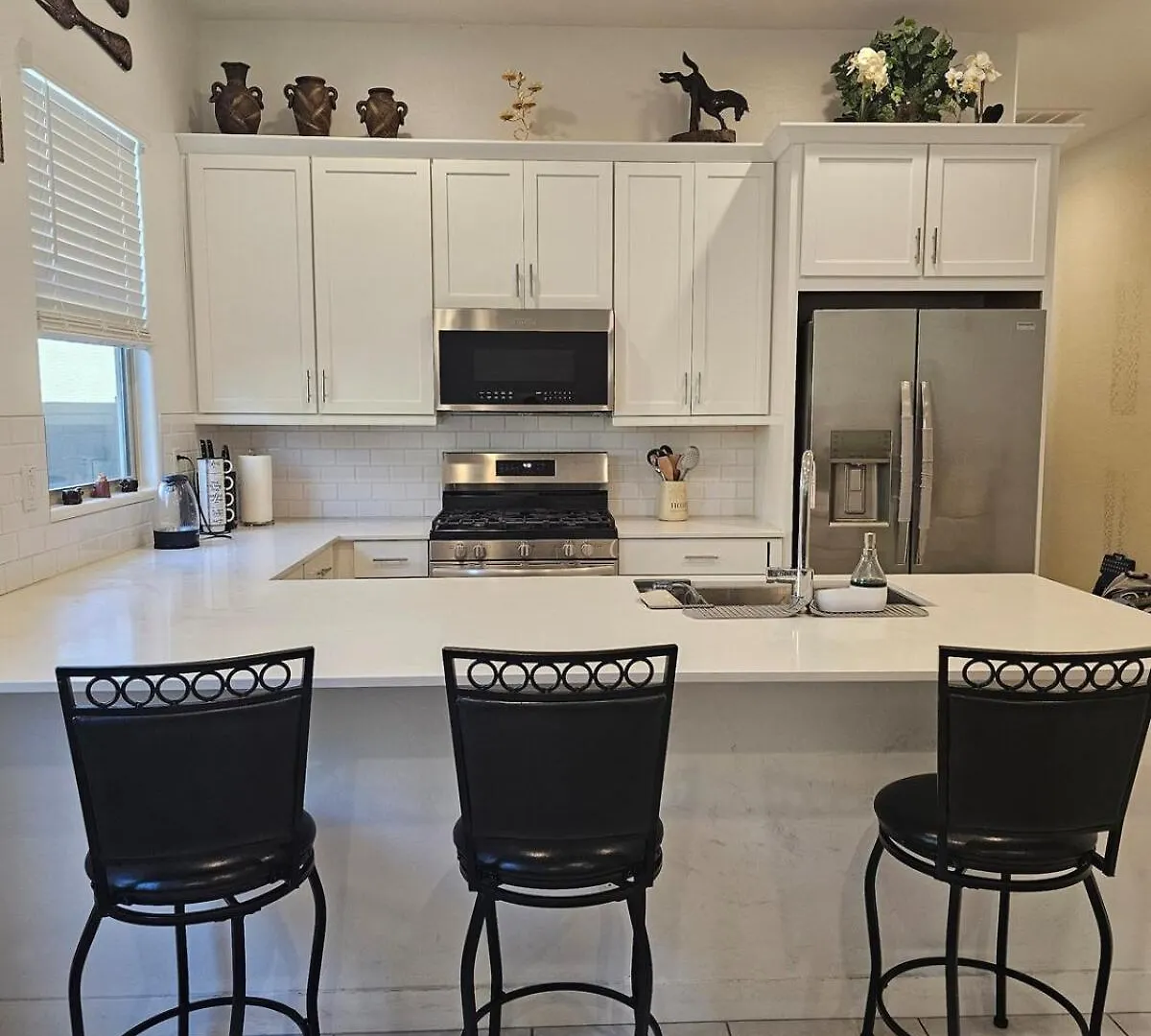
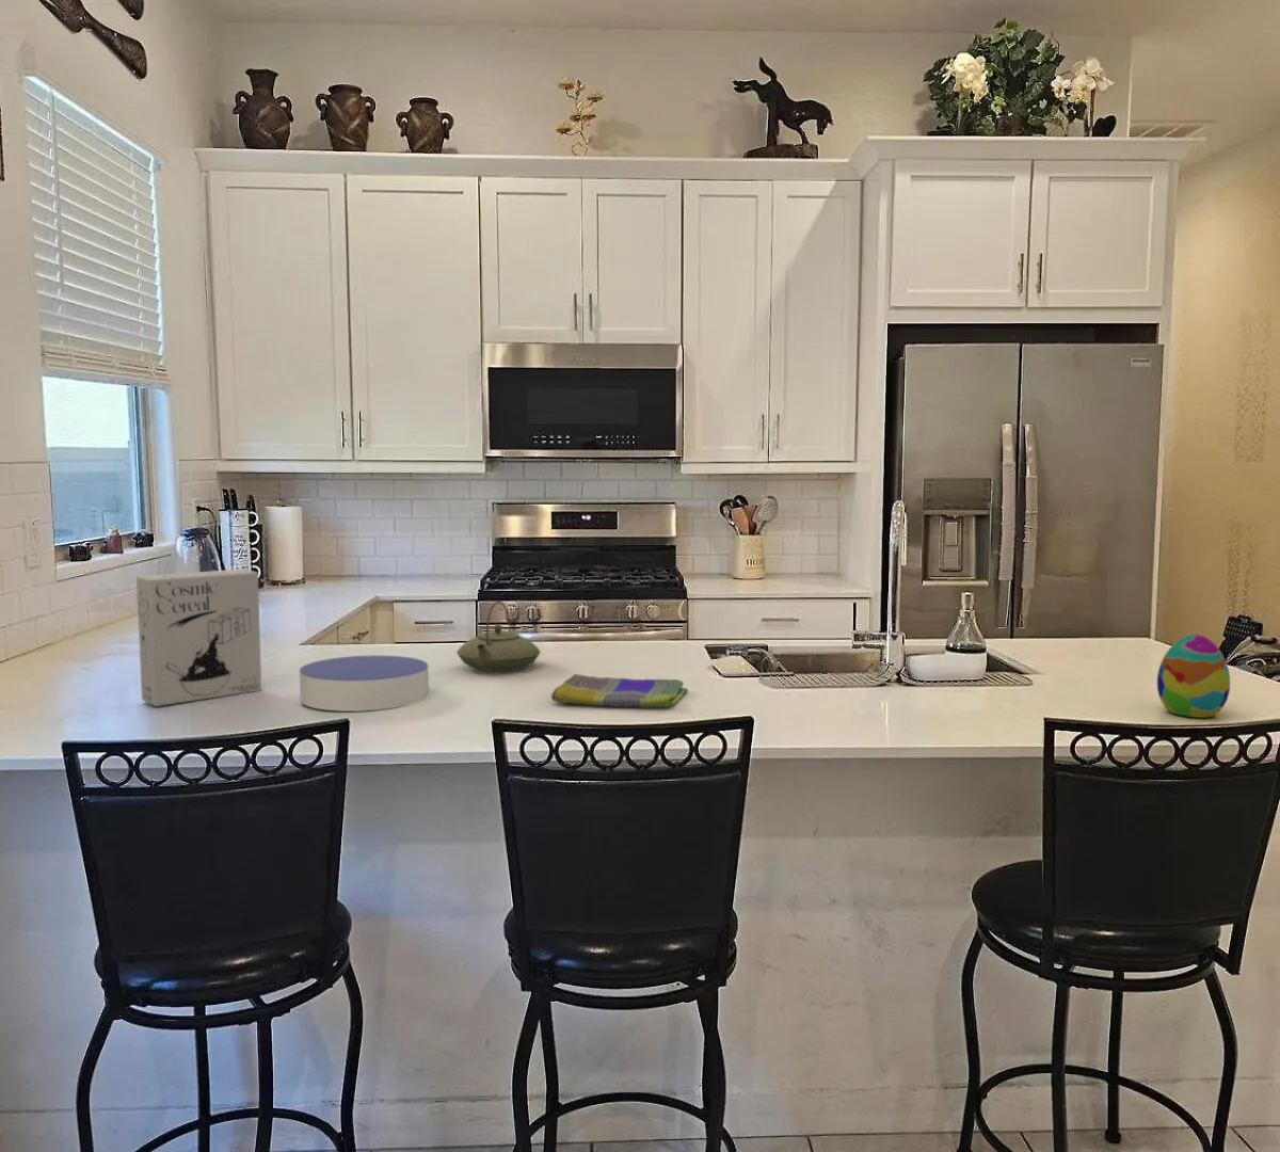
+ teapot (496, 635)
+ coaster (365, 682)
+ dish towel (618, 691)
+ decorative egg (1193, 673)
+ cereal box (200, 635)
